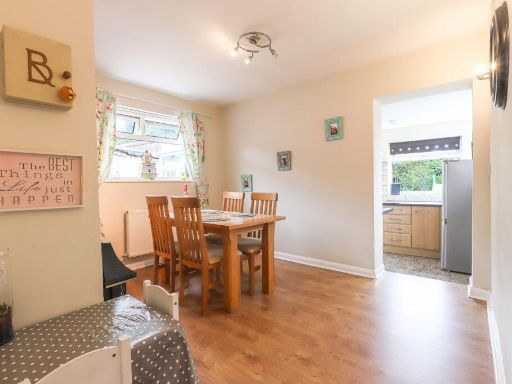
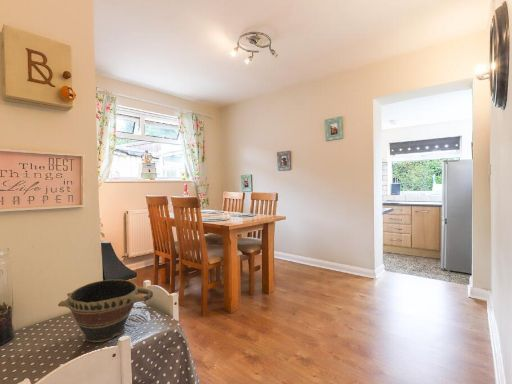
+ bowl (107, 310)
